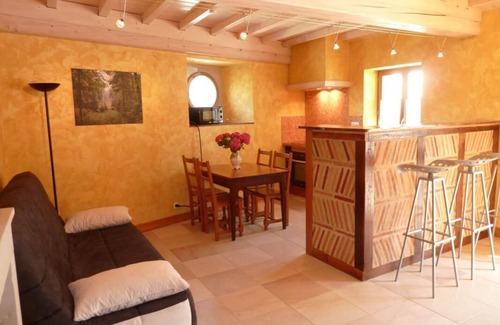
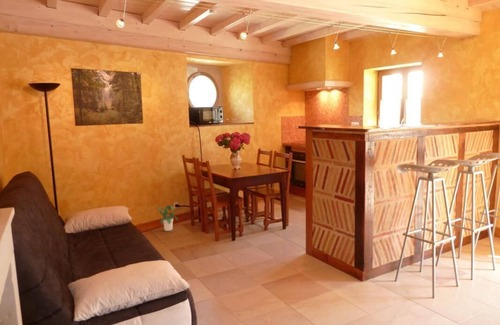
+ potted plant (167, 217)
